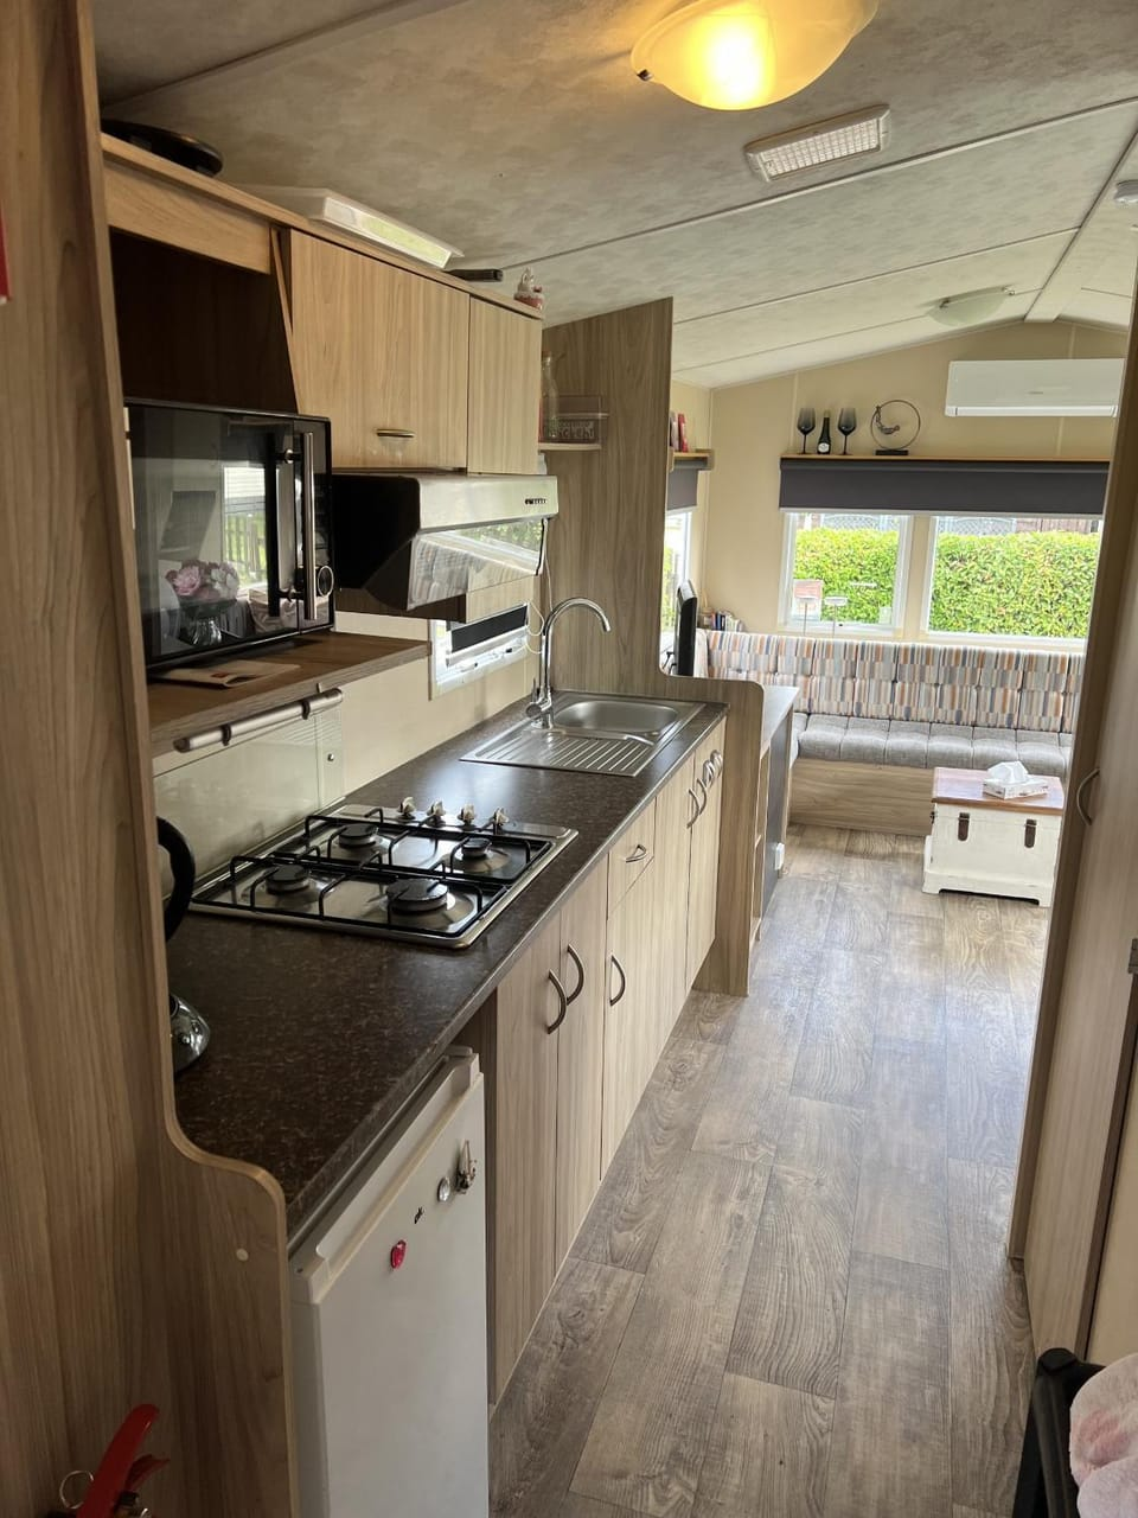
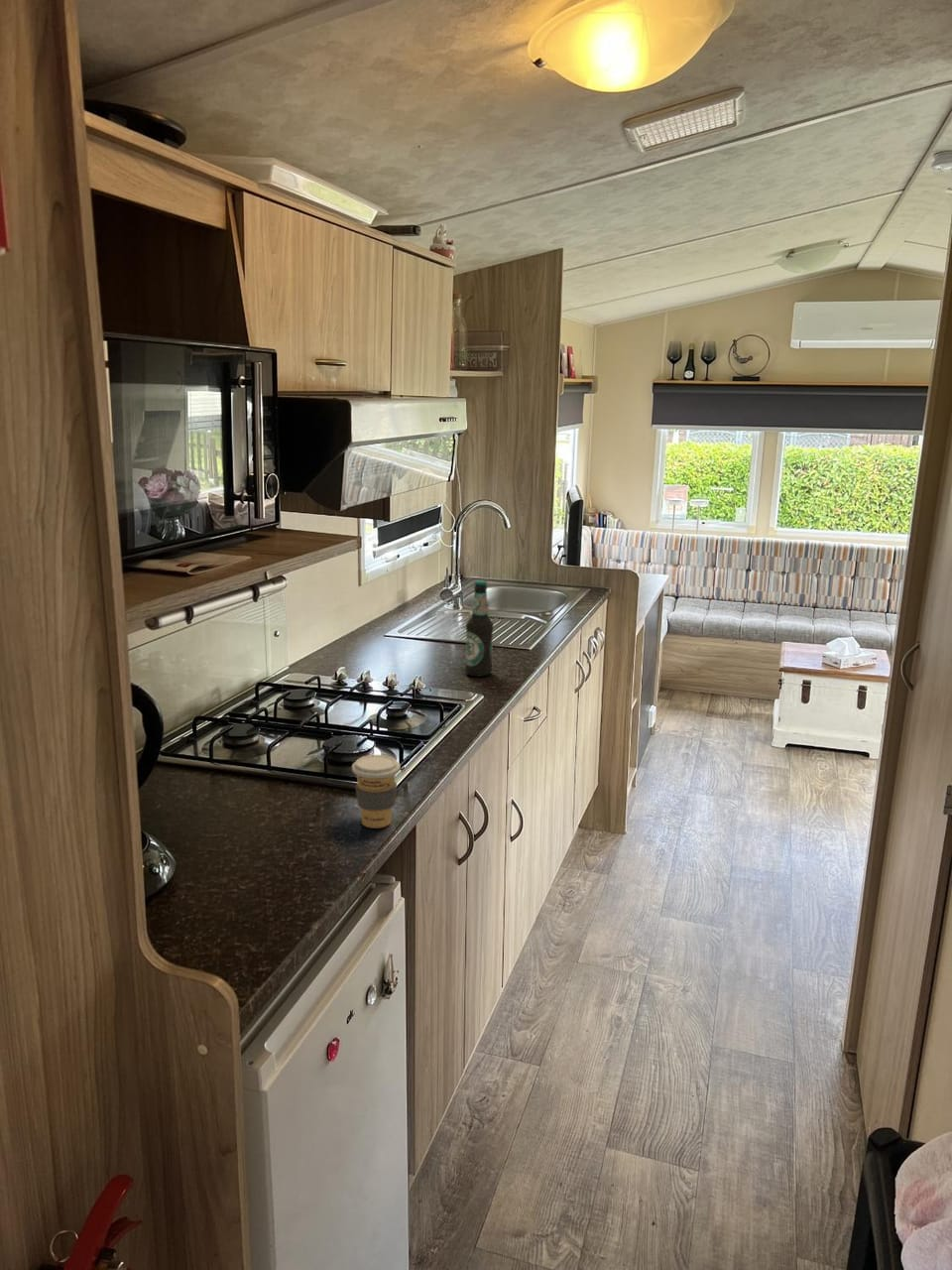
+ bottle (479, 628)
+ coffee cup (376, 792)
